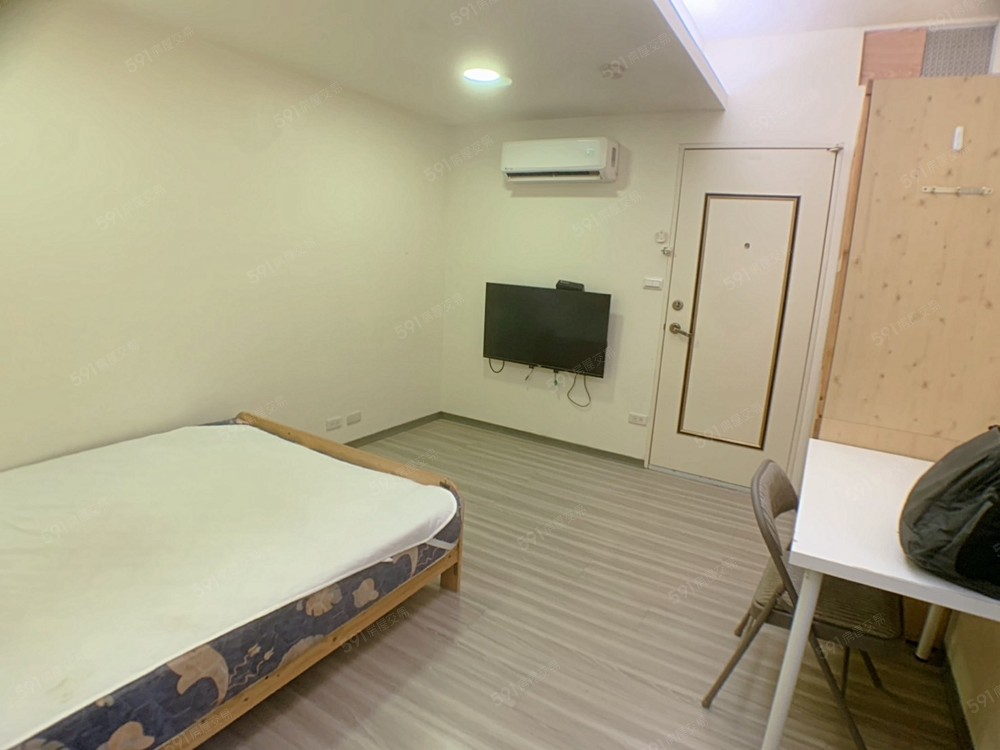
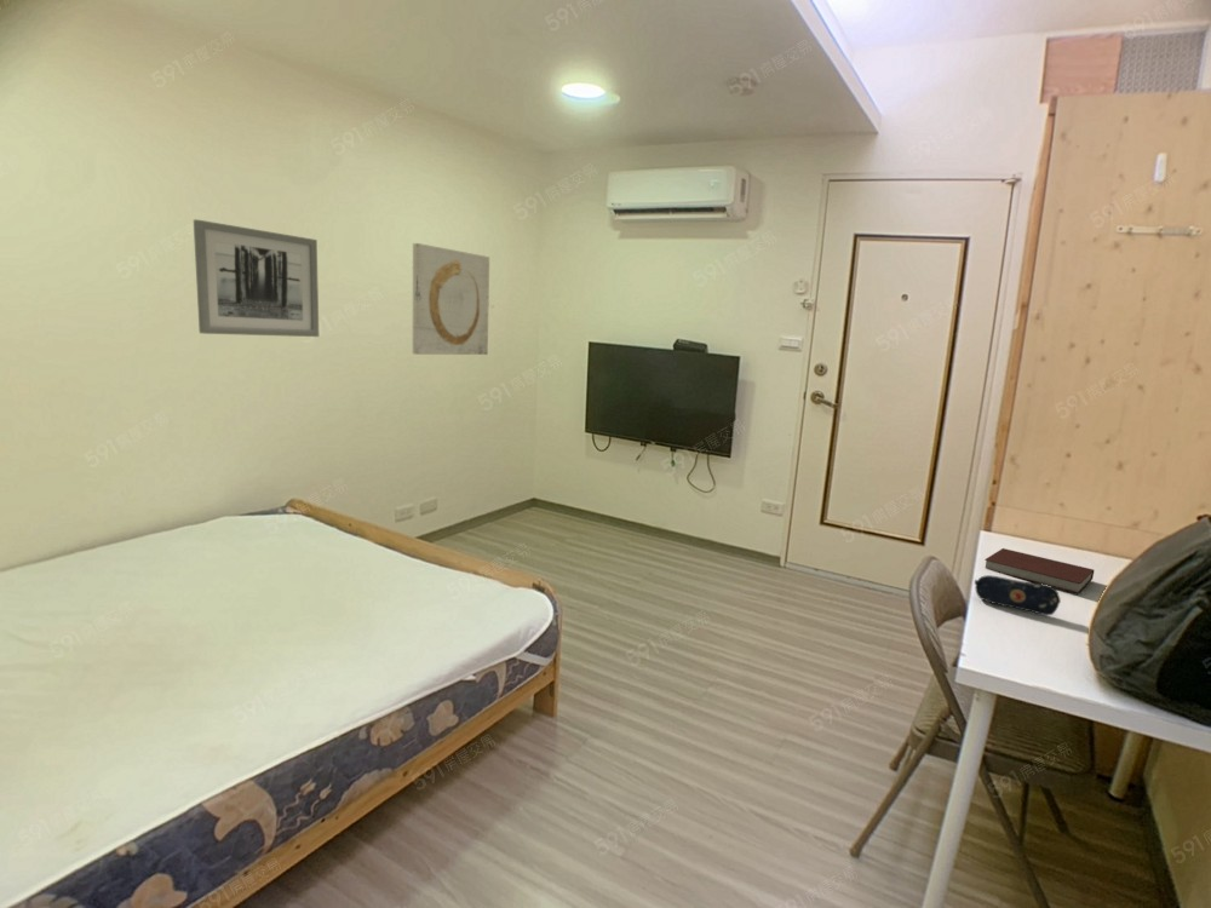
+ wall art (452, 303)
+ pencil case (1016, 593)
+ notebook (1038, 569)
+ wall art (262, 283)
